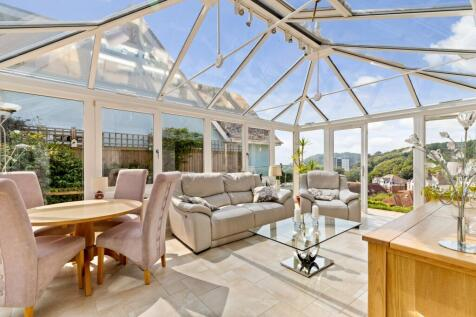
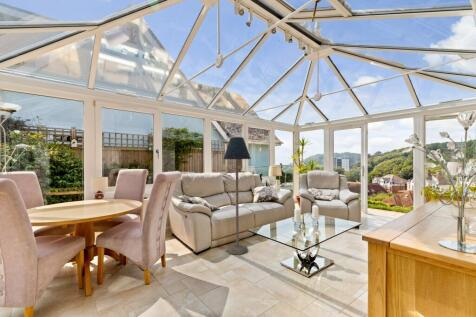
+ floor lamp (237, 193)
